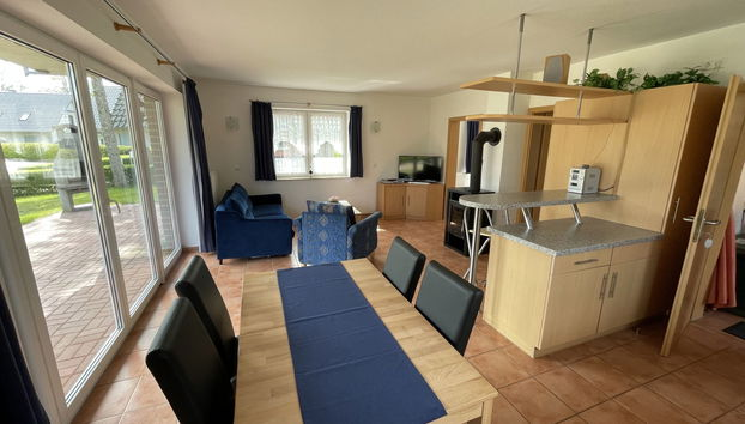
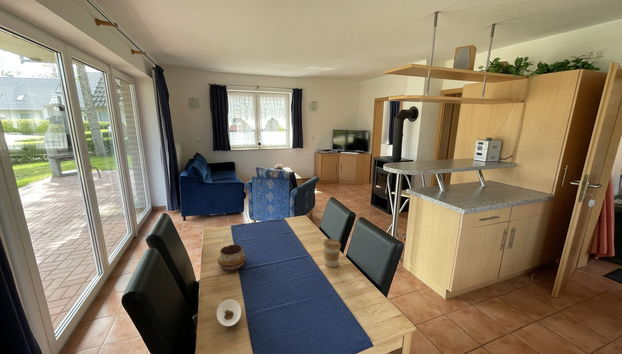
+ coffee cup (331, 252)
+ saucer (229, 314)
+ decorative bowl (232, 257)
